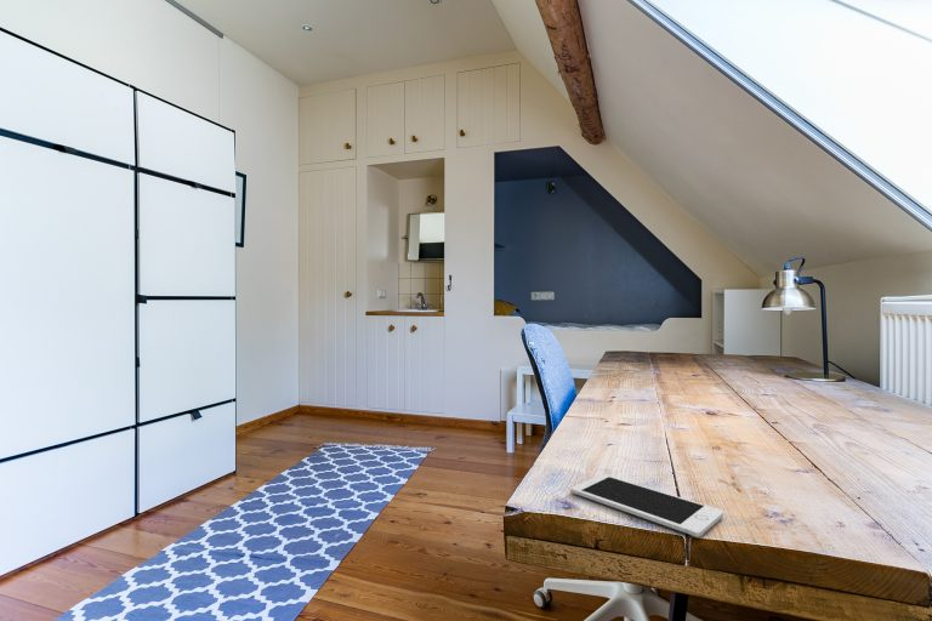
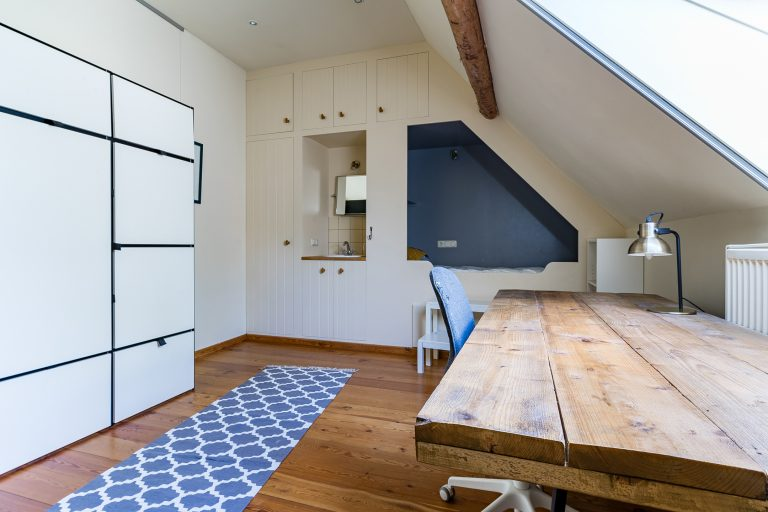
- cell phone (642, 501)
